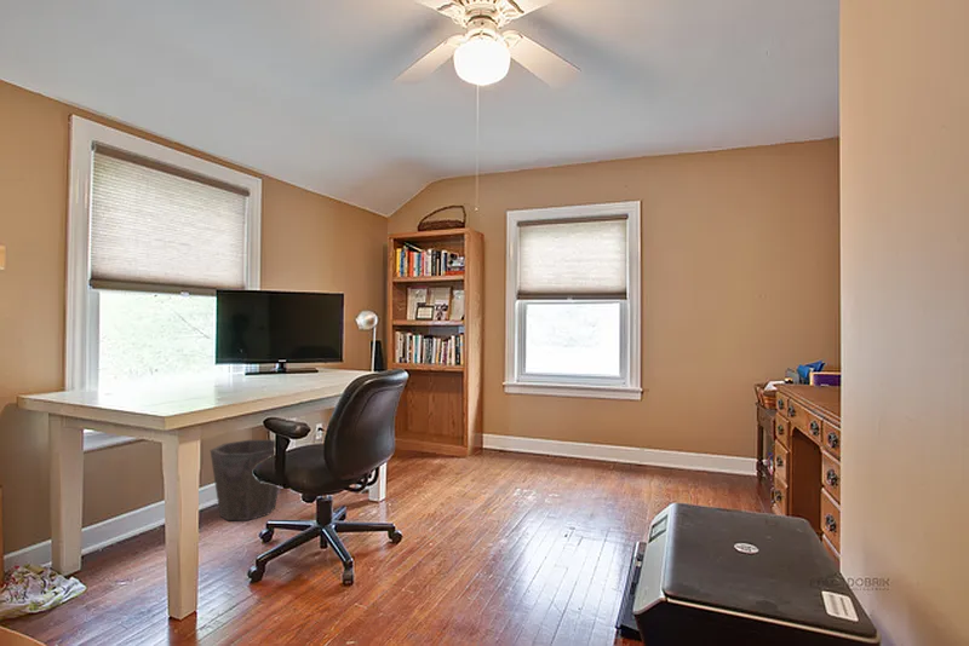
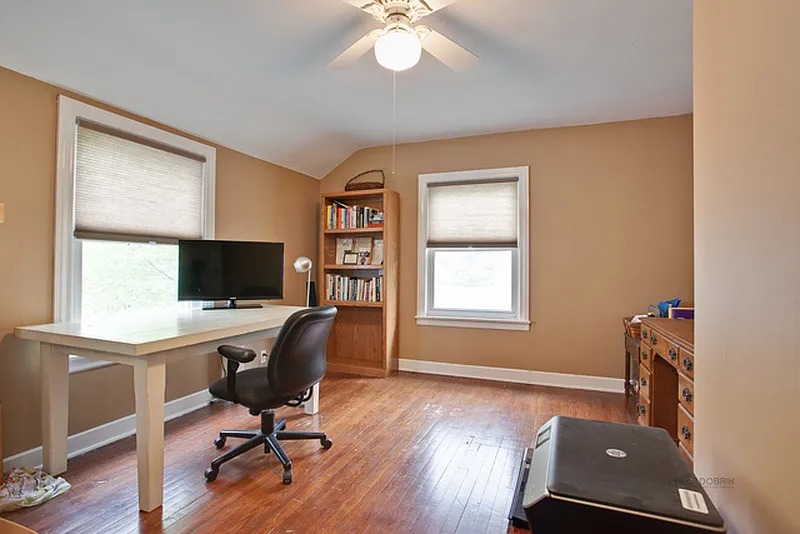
- waste bin (248, 479)
